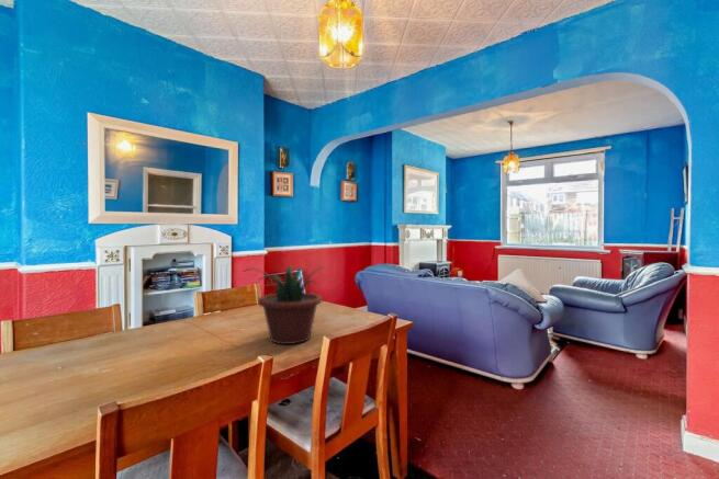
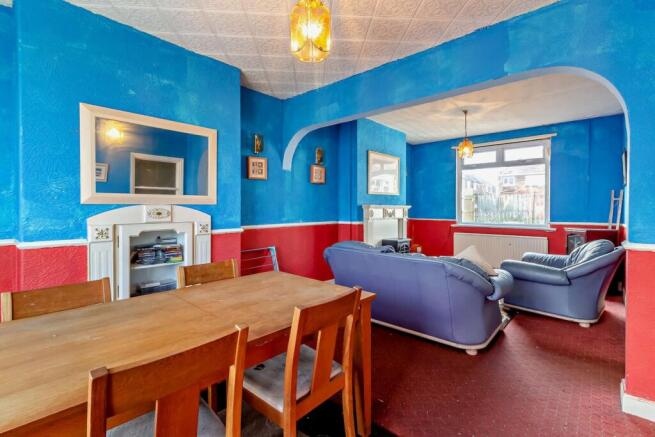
- potted plant (285, 301)
